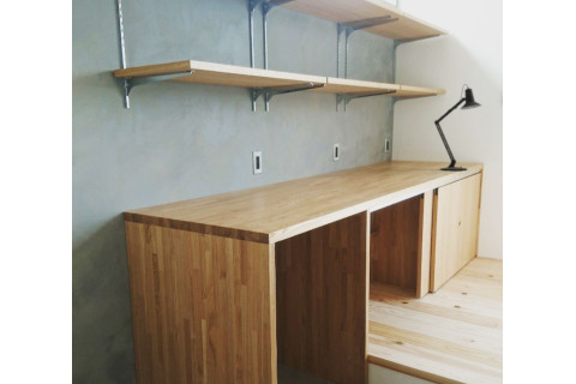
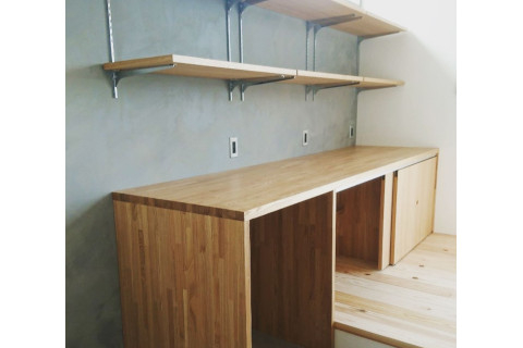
- desk lamp (443, 133)
